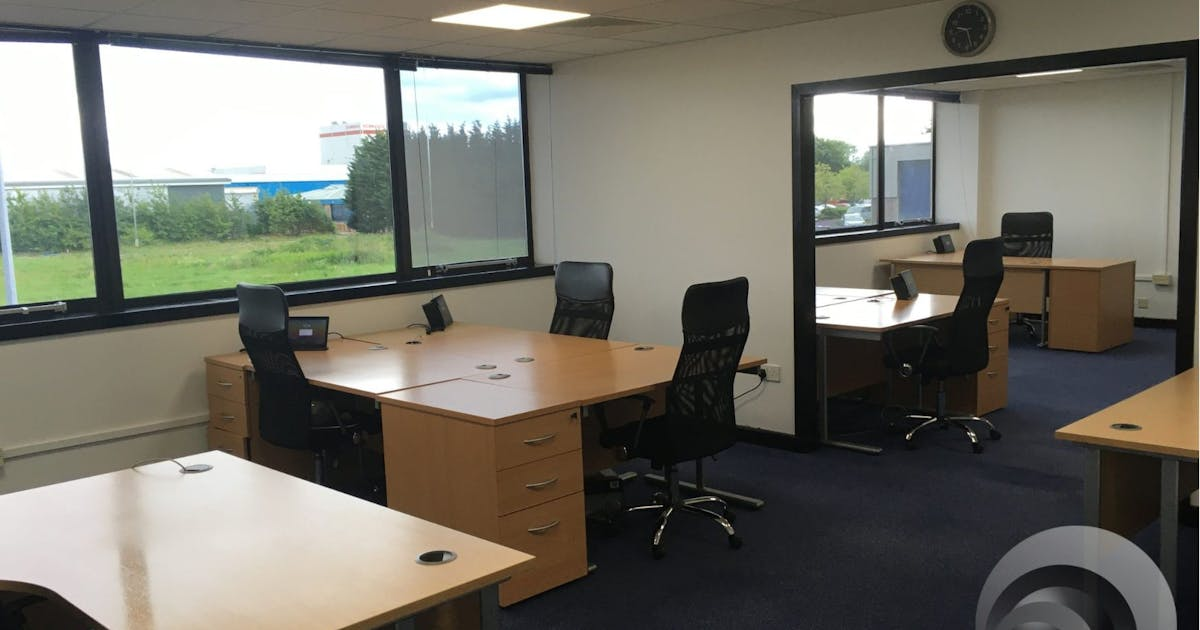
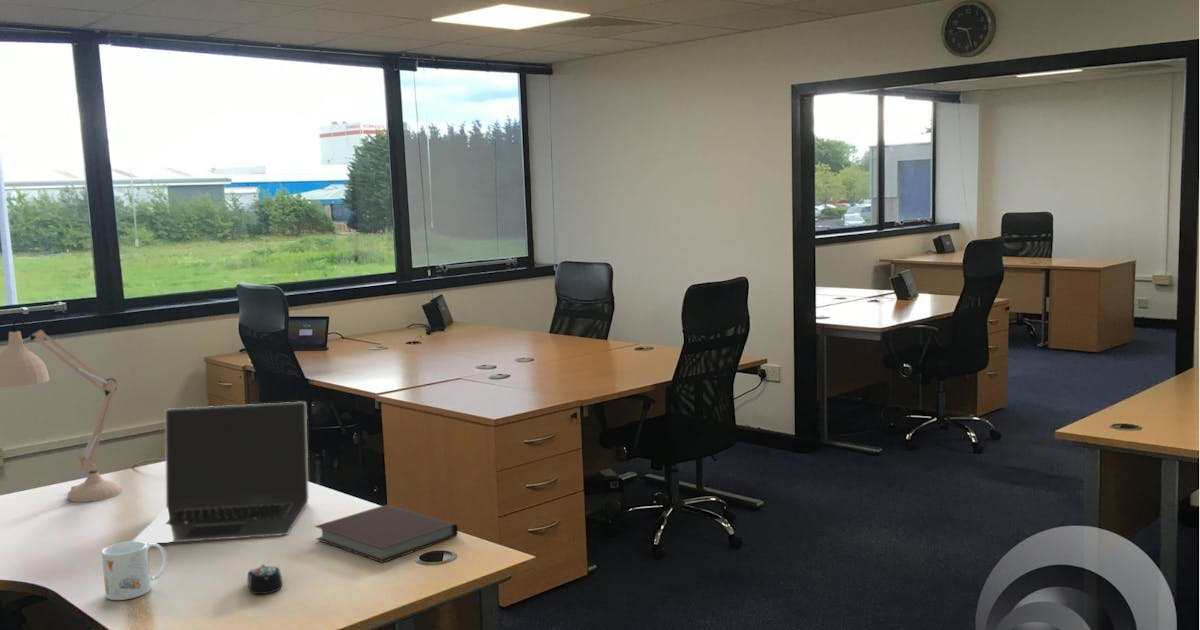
+ desk lamp (46, 381)
+ mug (136, 567)
+ computer mouse (264, 575)
+ notebook (385, 531)
+ laptop (223, 469)
